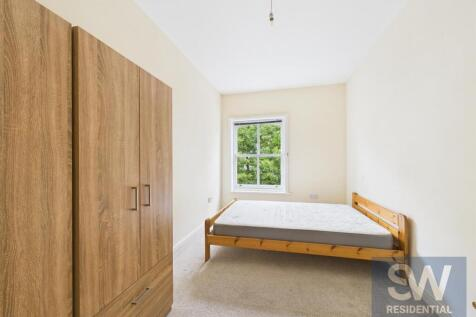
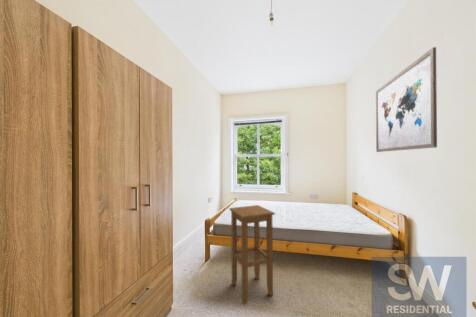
+ stool (251, 249)
+ wall art (398, 112)
